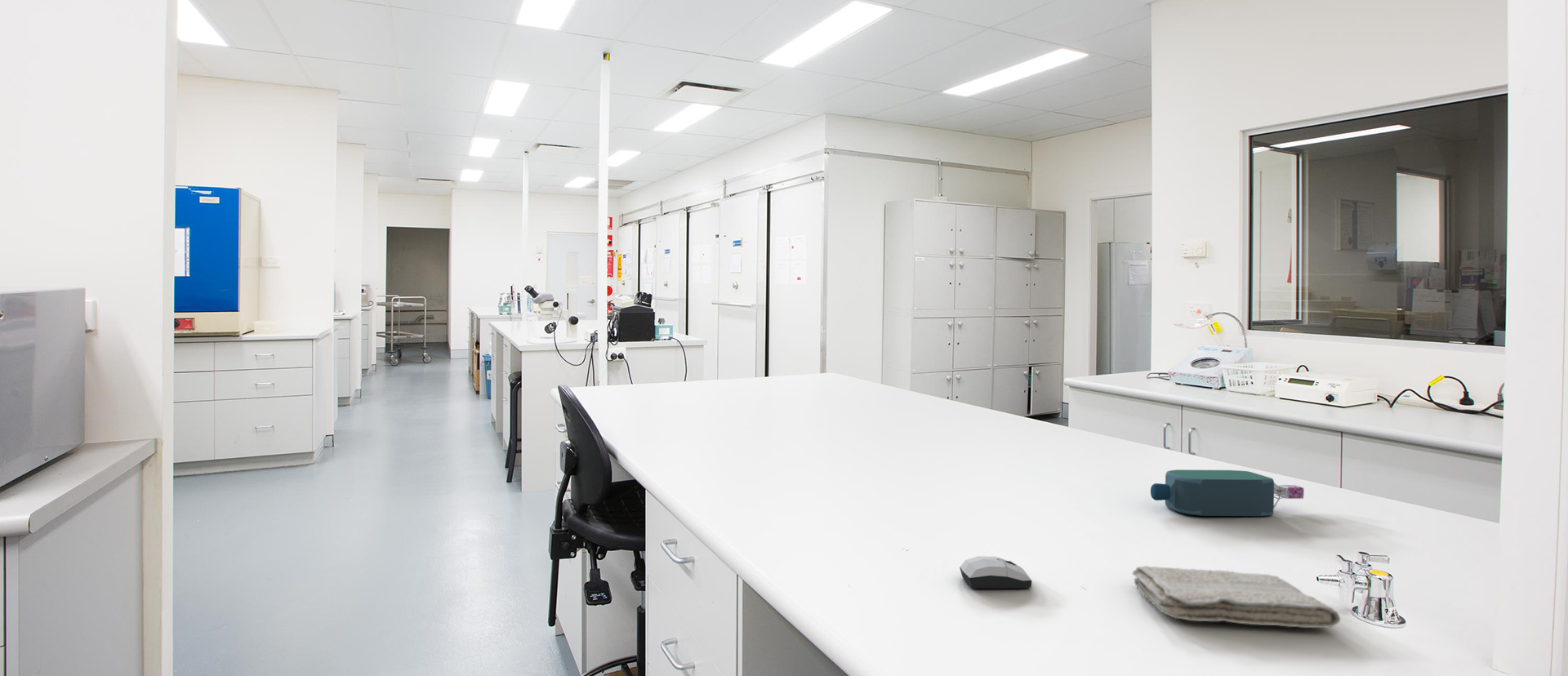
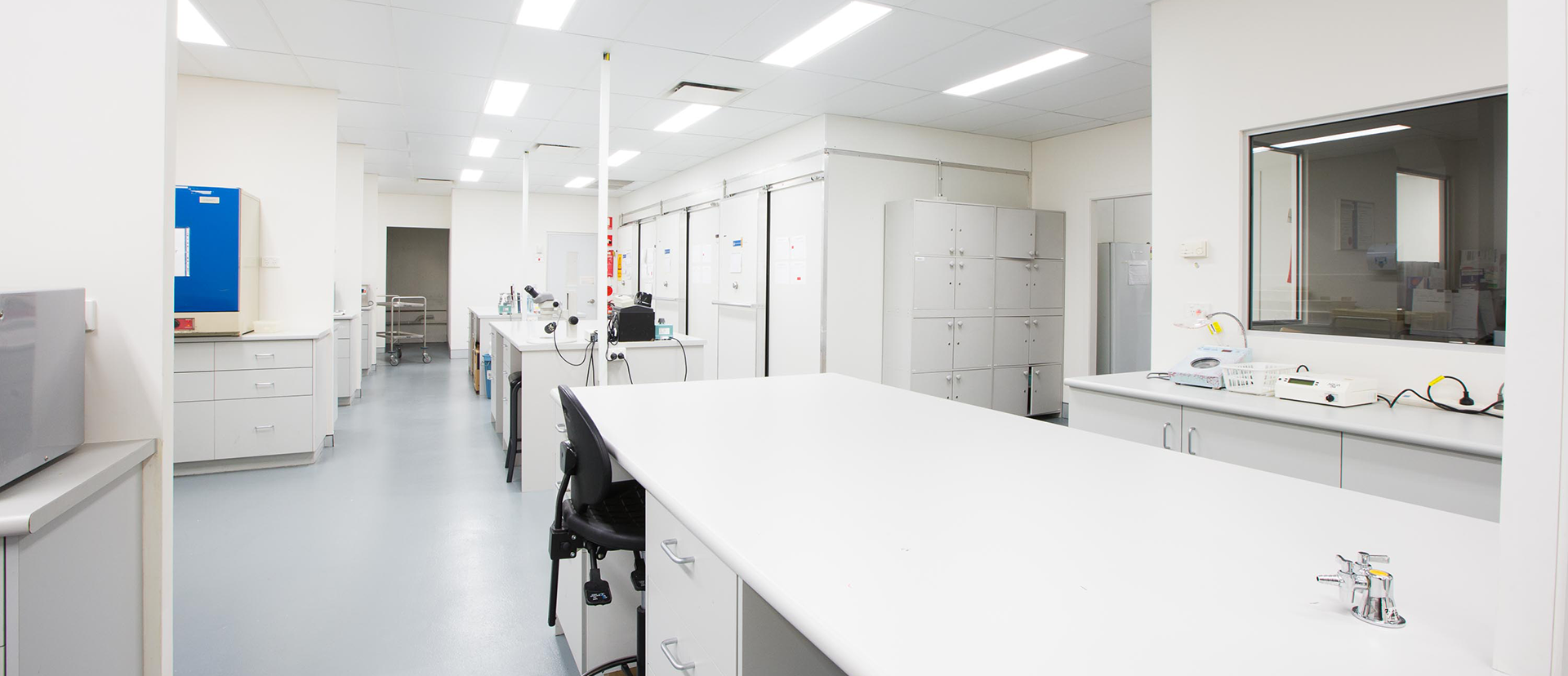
- computer mouse (995, 570)
- washcloth (1225, 593)
- bottle (1225, 492)
